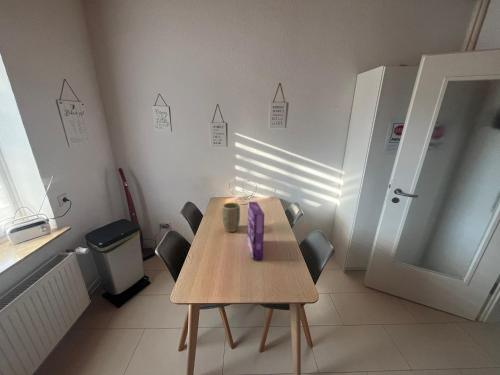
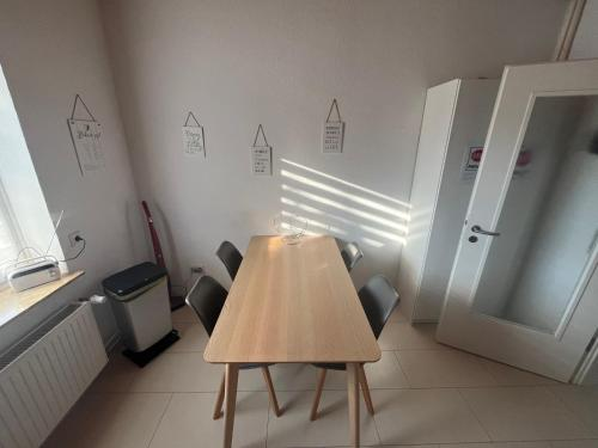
- cereal box (255, 229)
- plant pot (231, 217)
